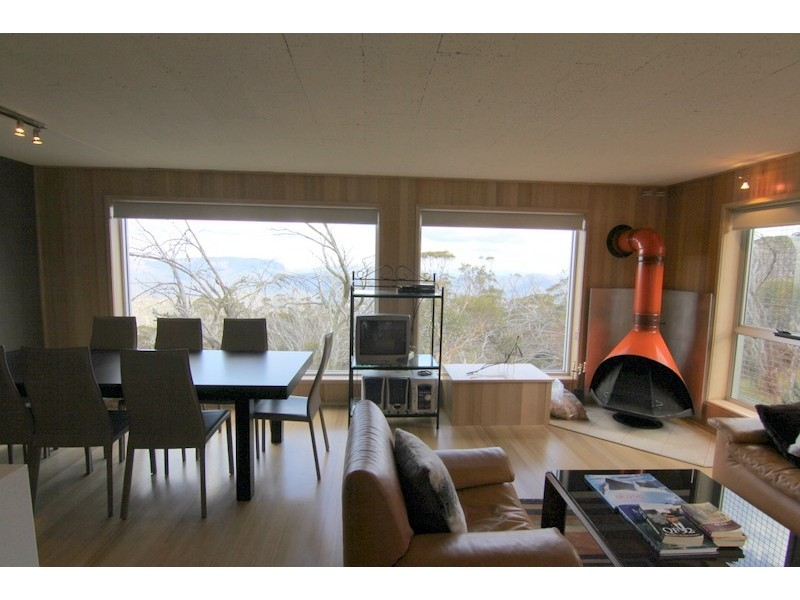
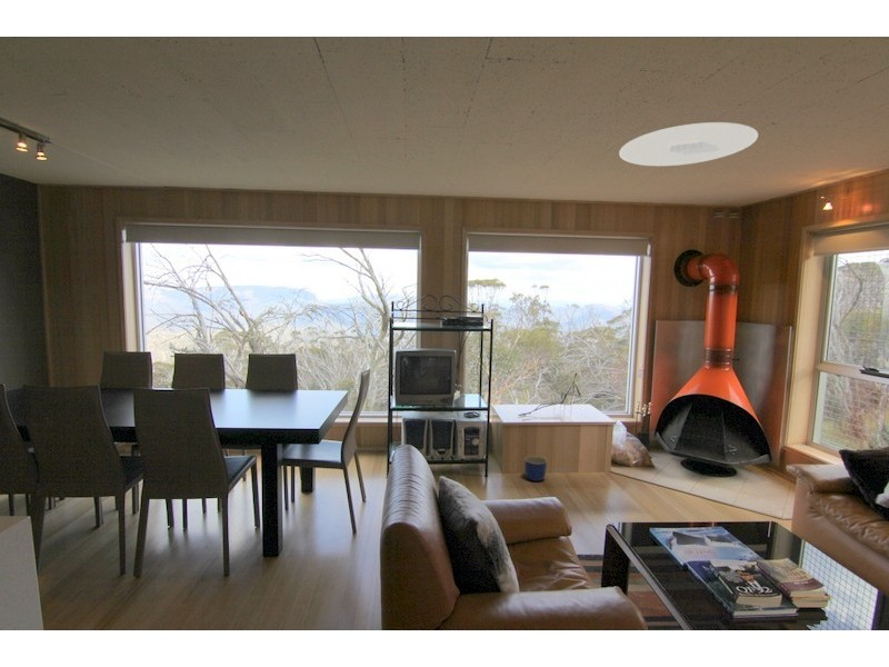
+ ceiling light (683, 141)
+ planter (535, 469)
